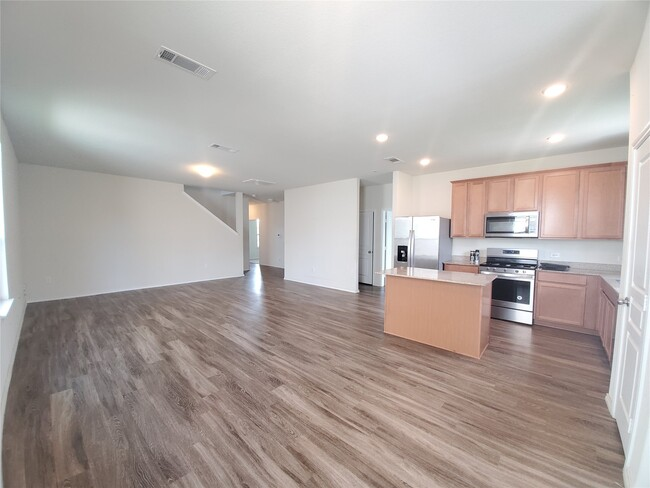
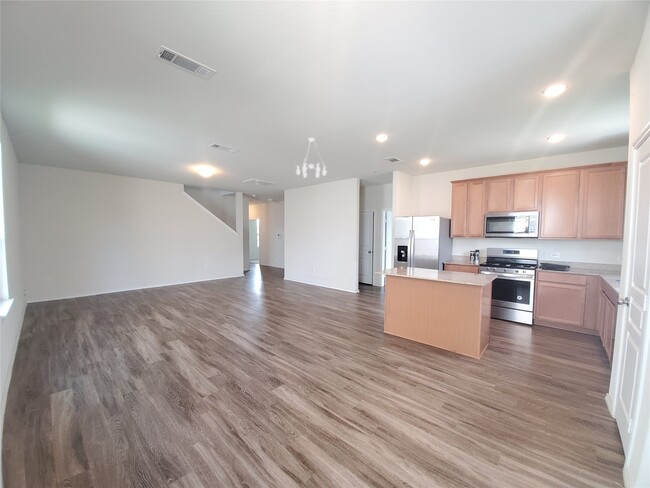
+ chandelier (307, 156)
